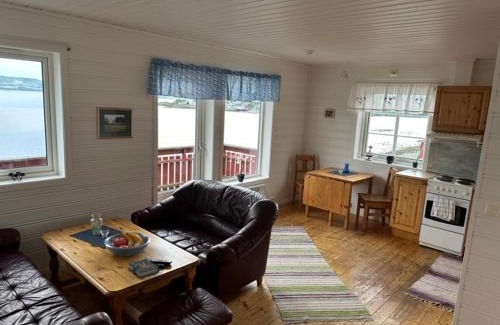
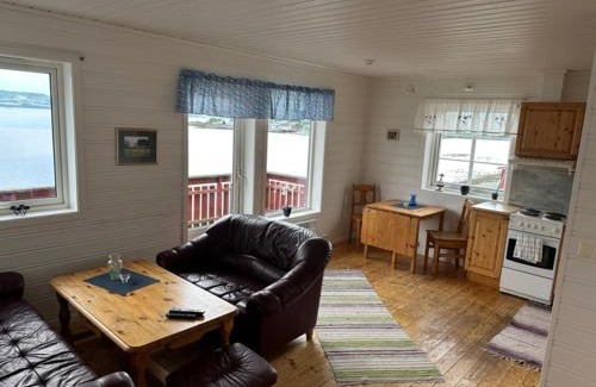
- book (143, 267)
- fruit bowl (127, 244)
